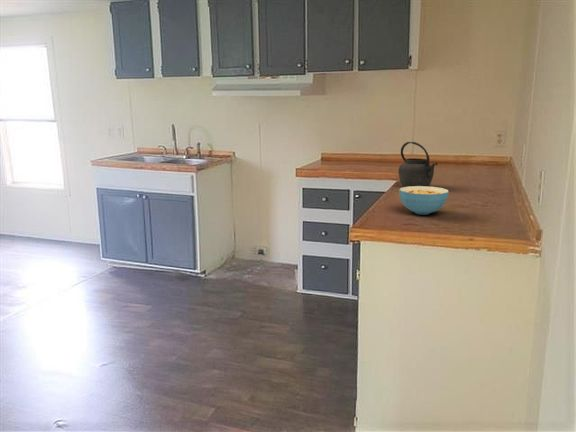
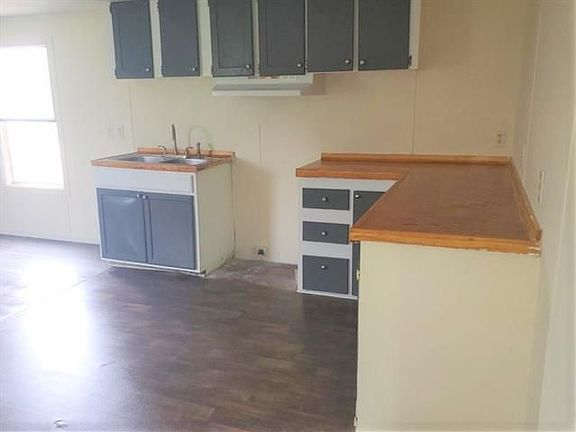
- kettle (418, 165)
- cereal bowl (423, 201)
